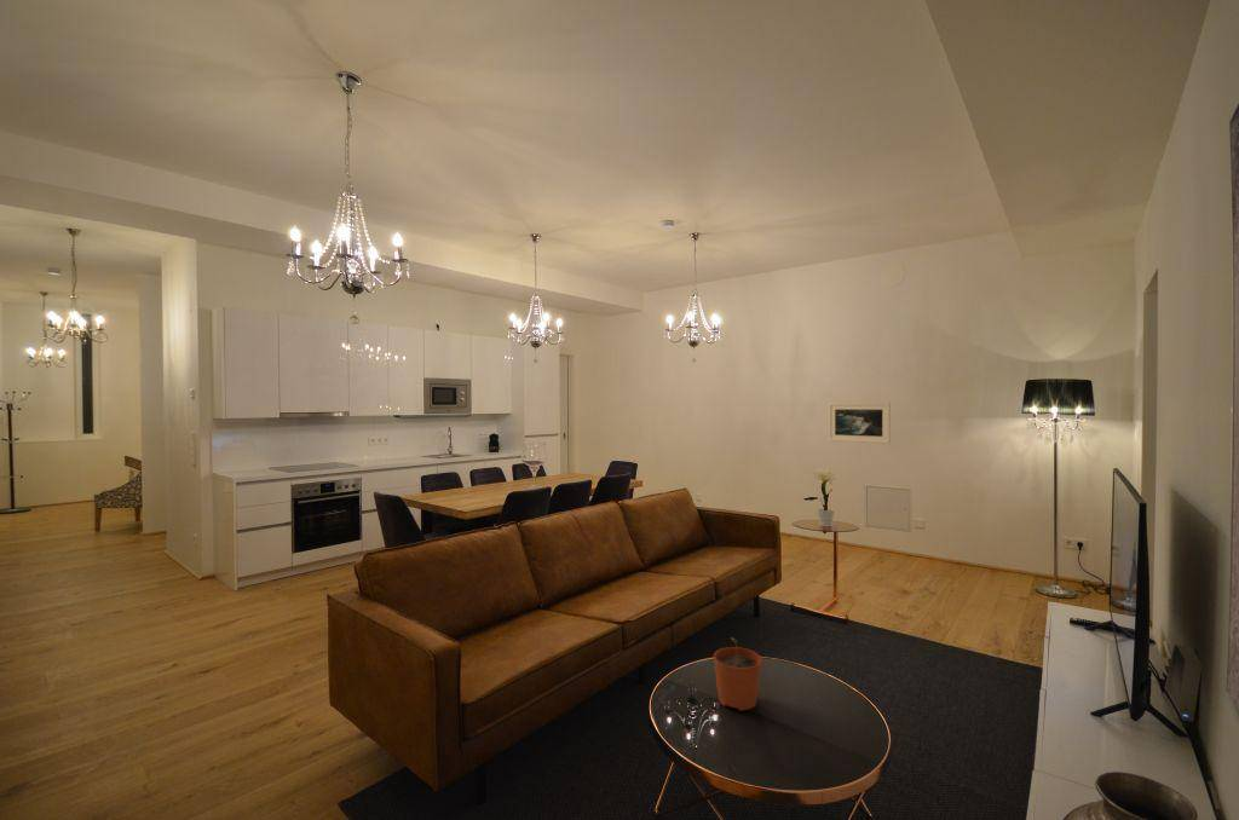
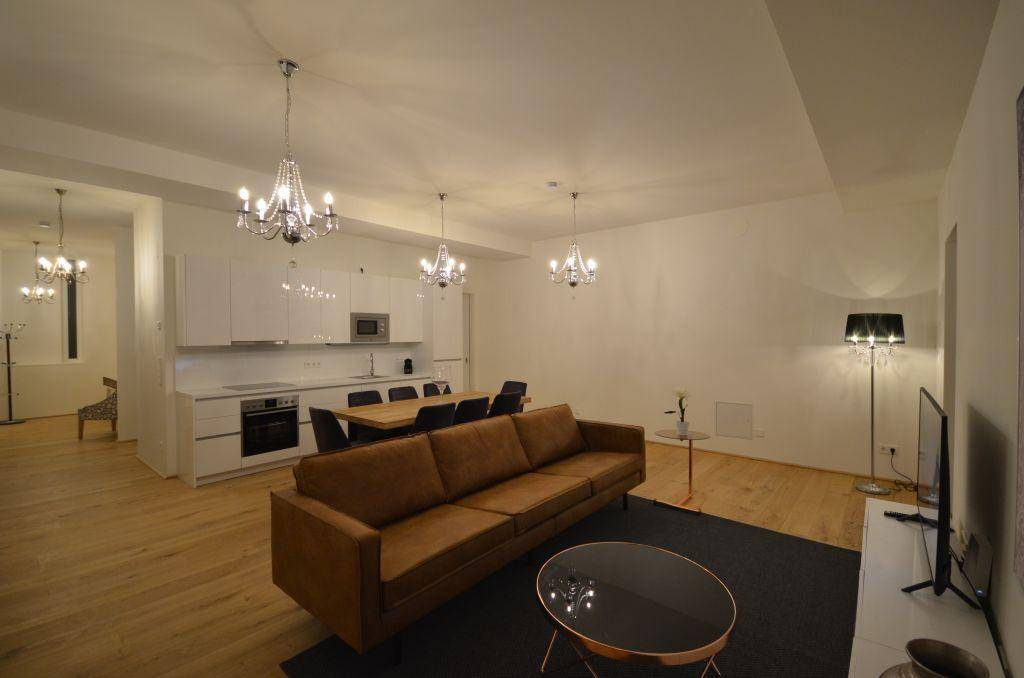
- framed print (858, 422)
- plant pot (737, 668)
